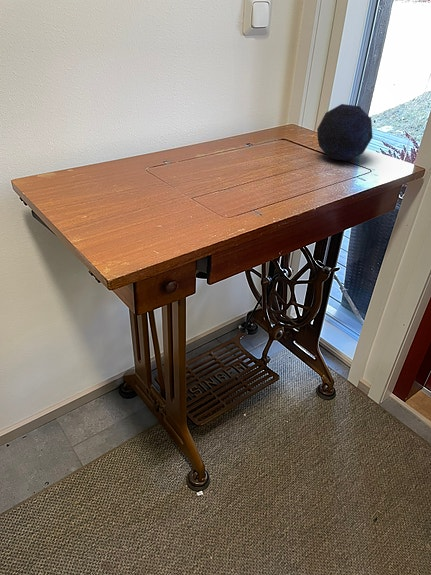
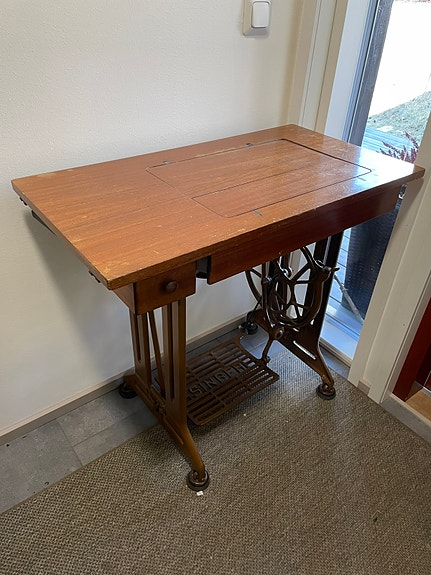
- decorative orb (344, 133)
